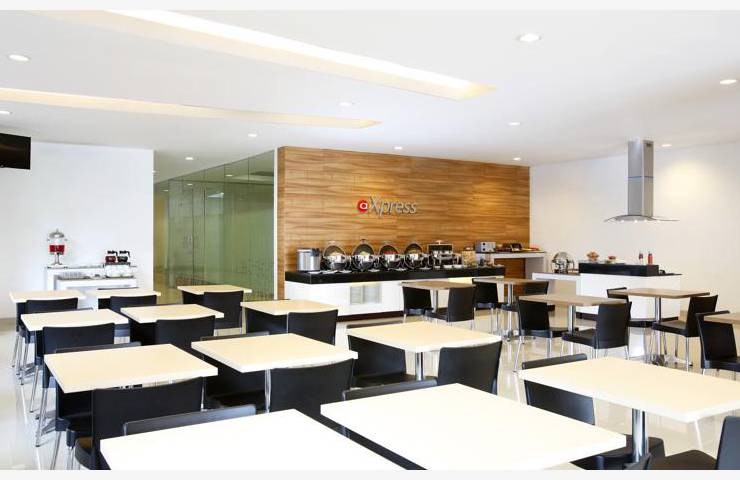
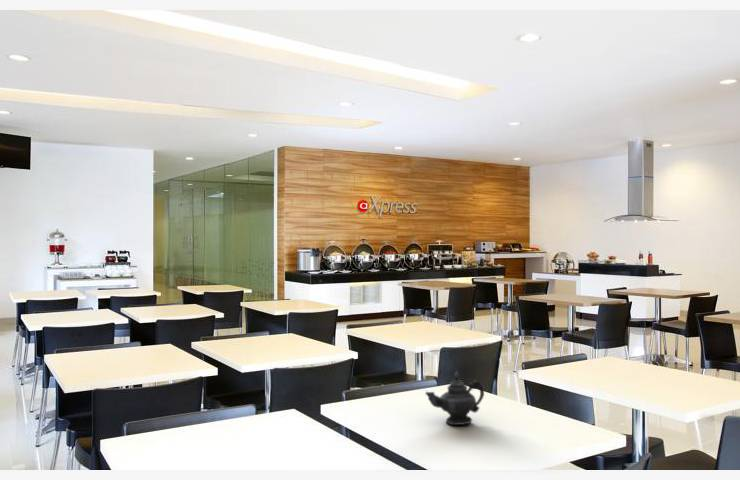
+ teapot (455, 397)
